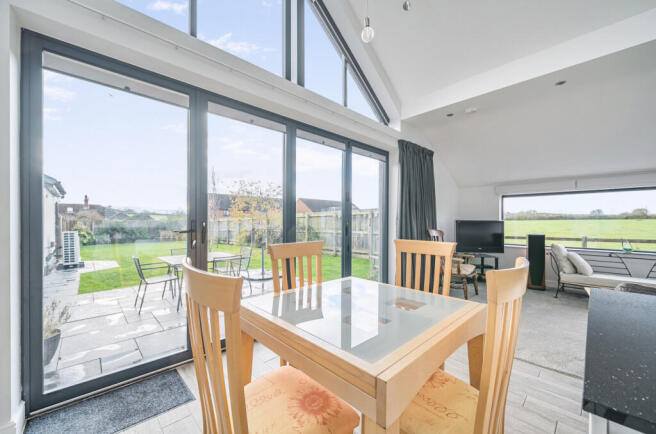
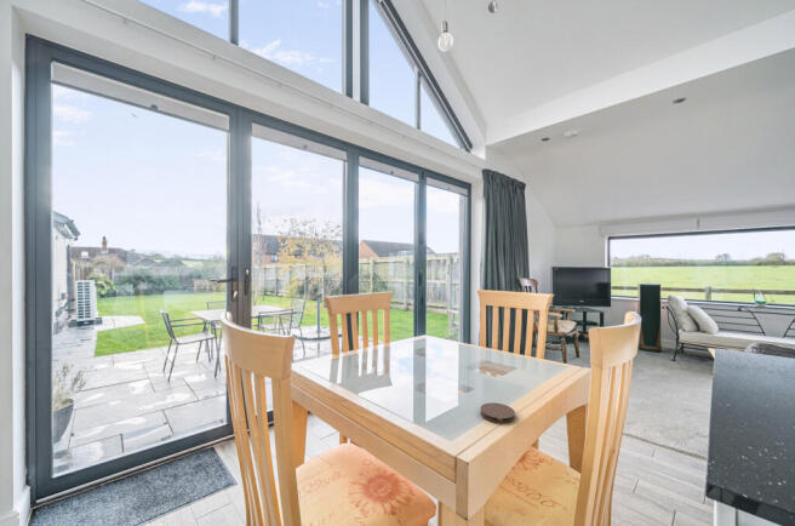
+ coaster (497, 412)
